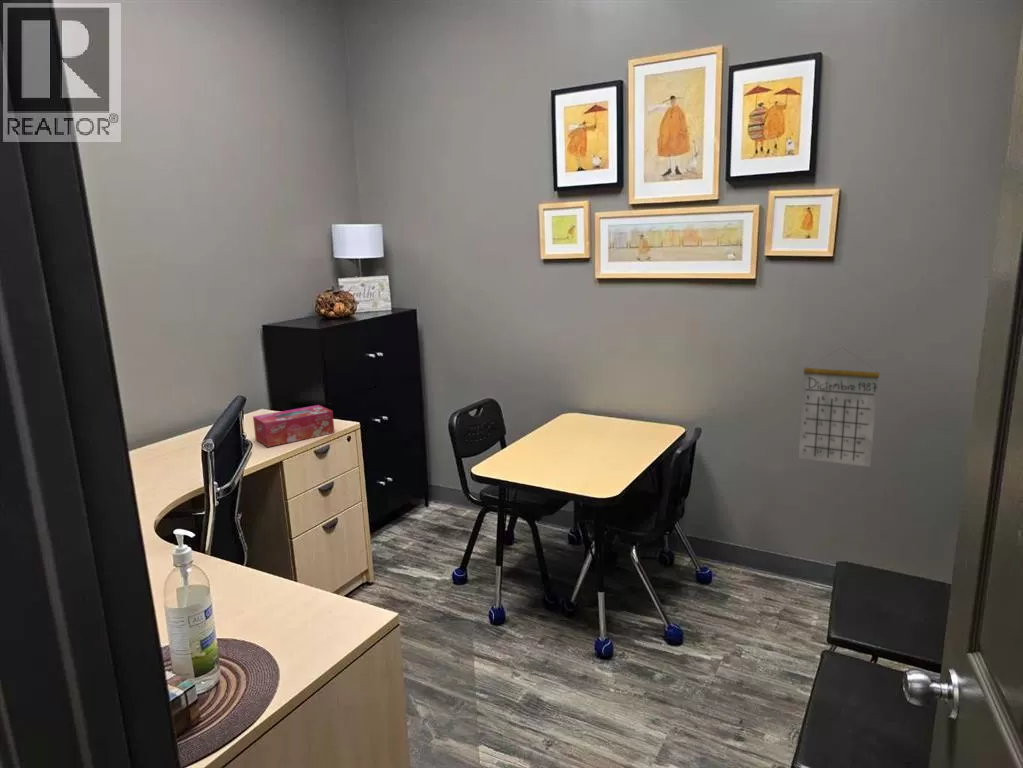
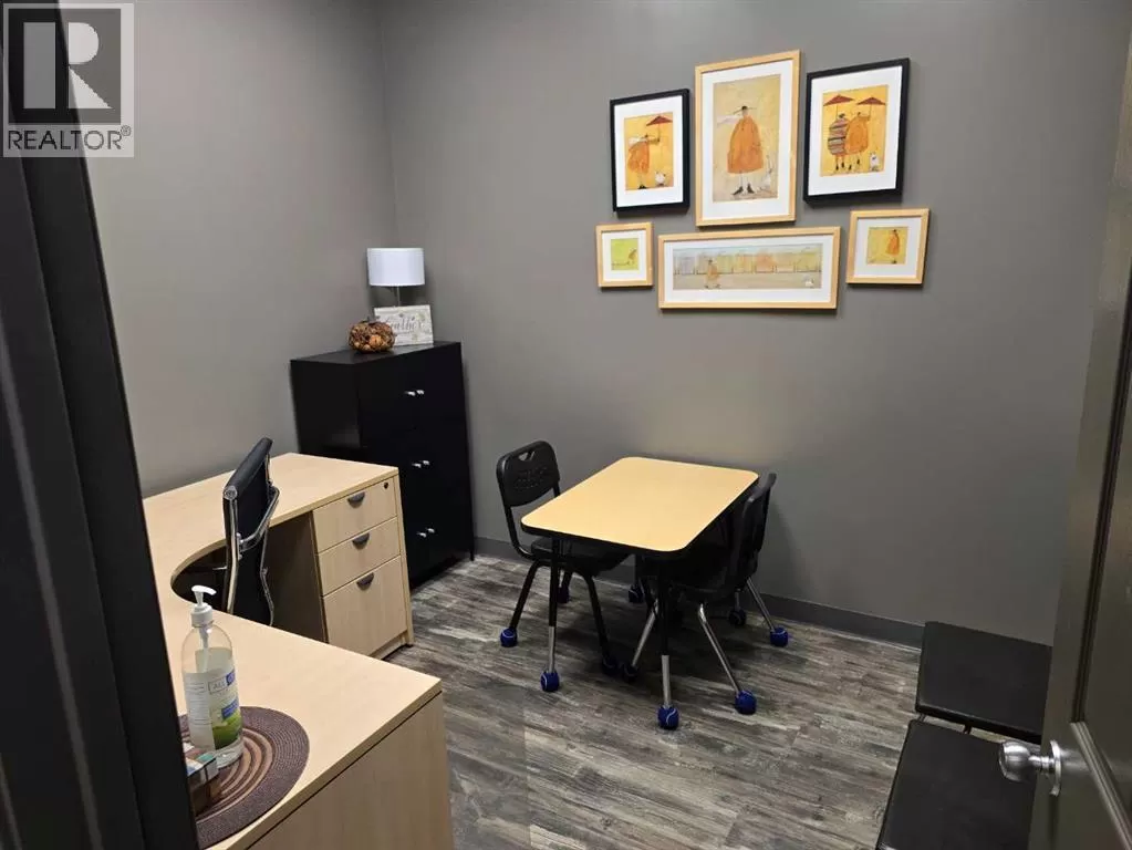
- tissue box (294, 424)
- calendar (838, 405)
